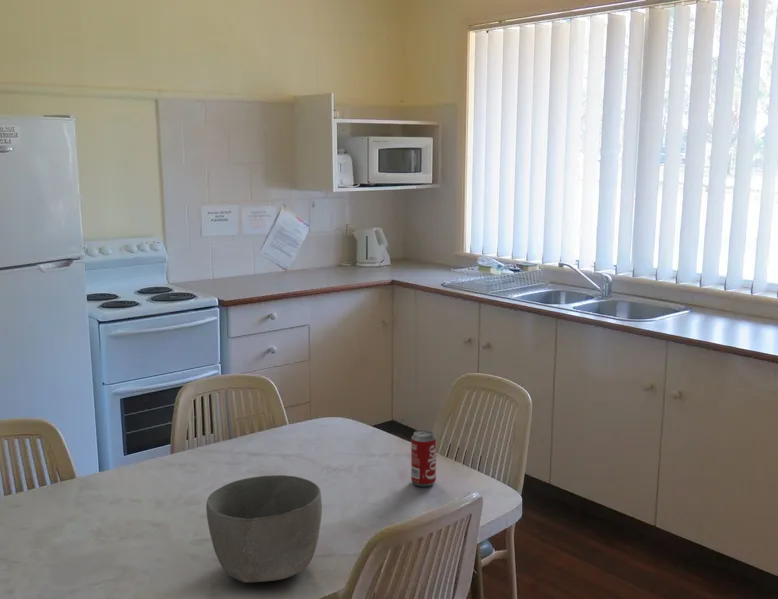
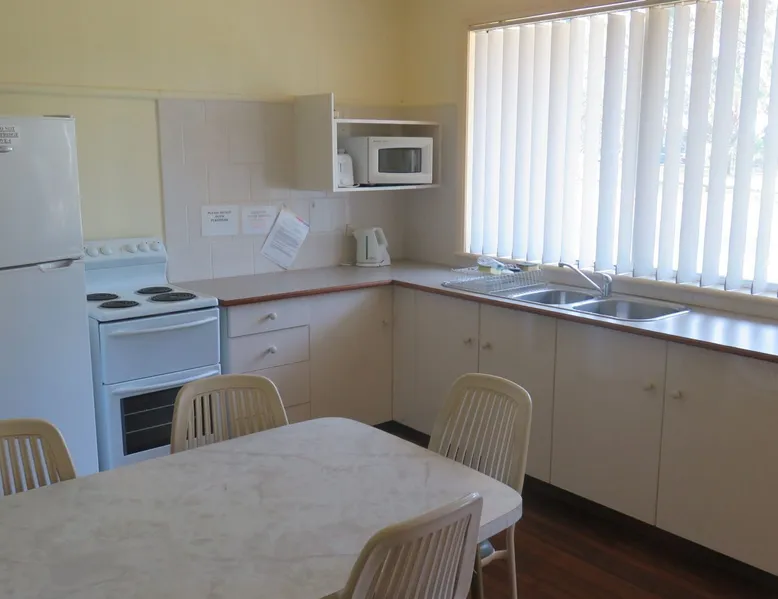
- beverage can (423, 457)
- bowl (265, 531)
